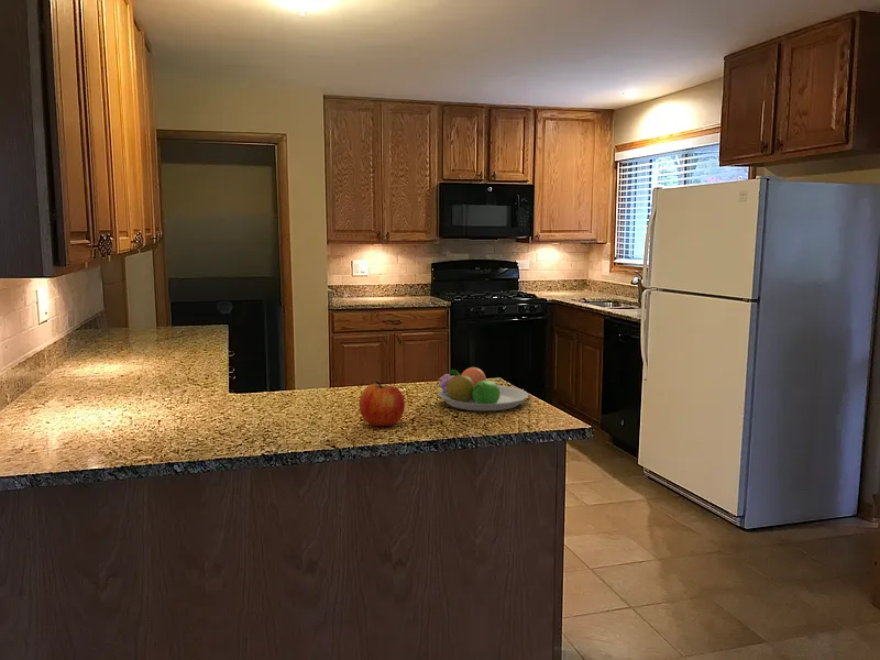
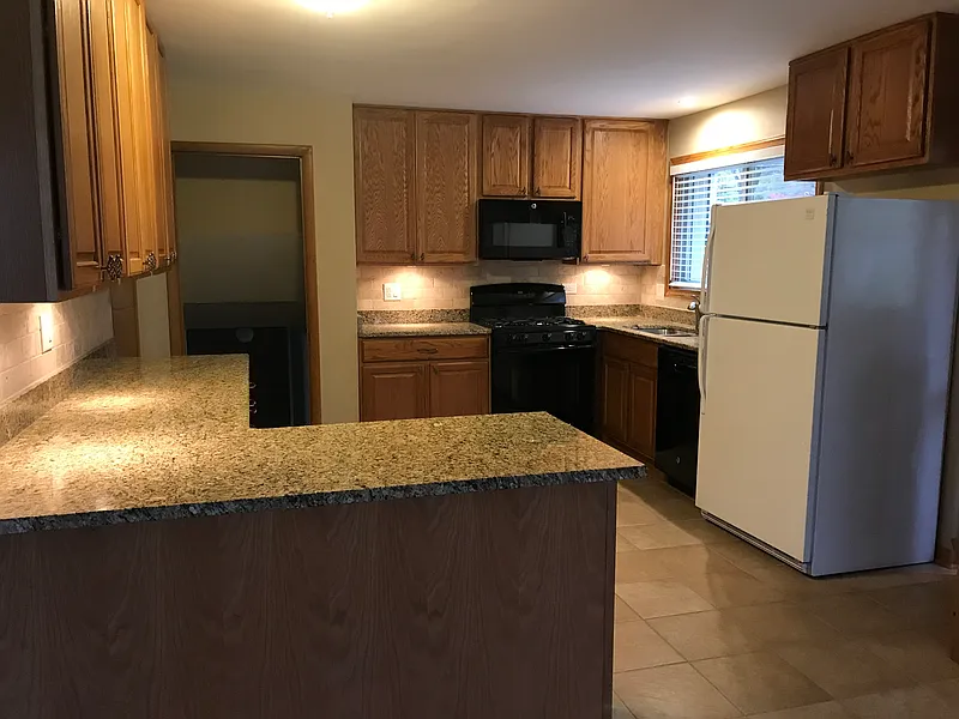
- apple (382, 402)
- fruit bowl (481, 385)
